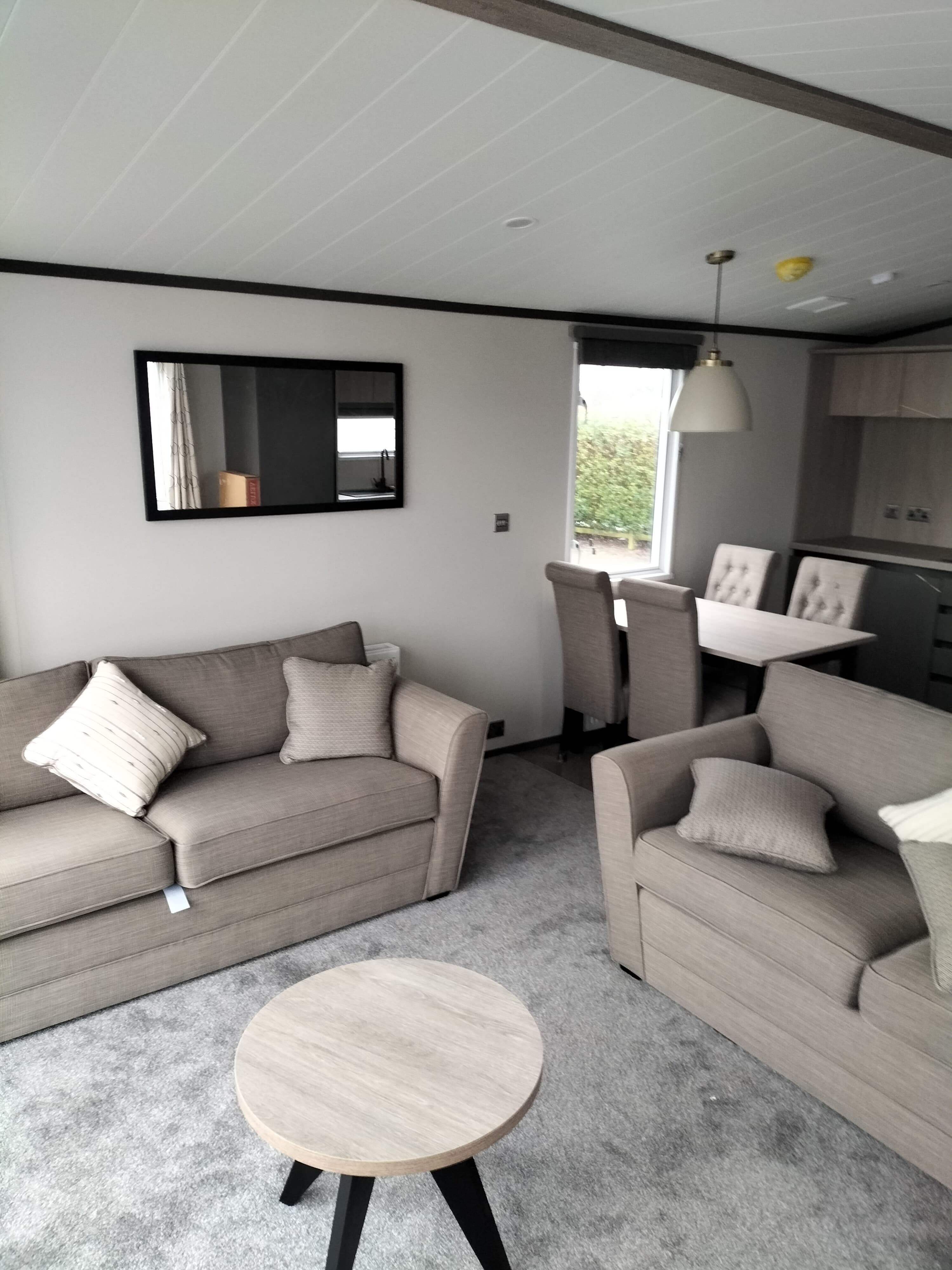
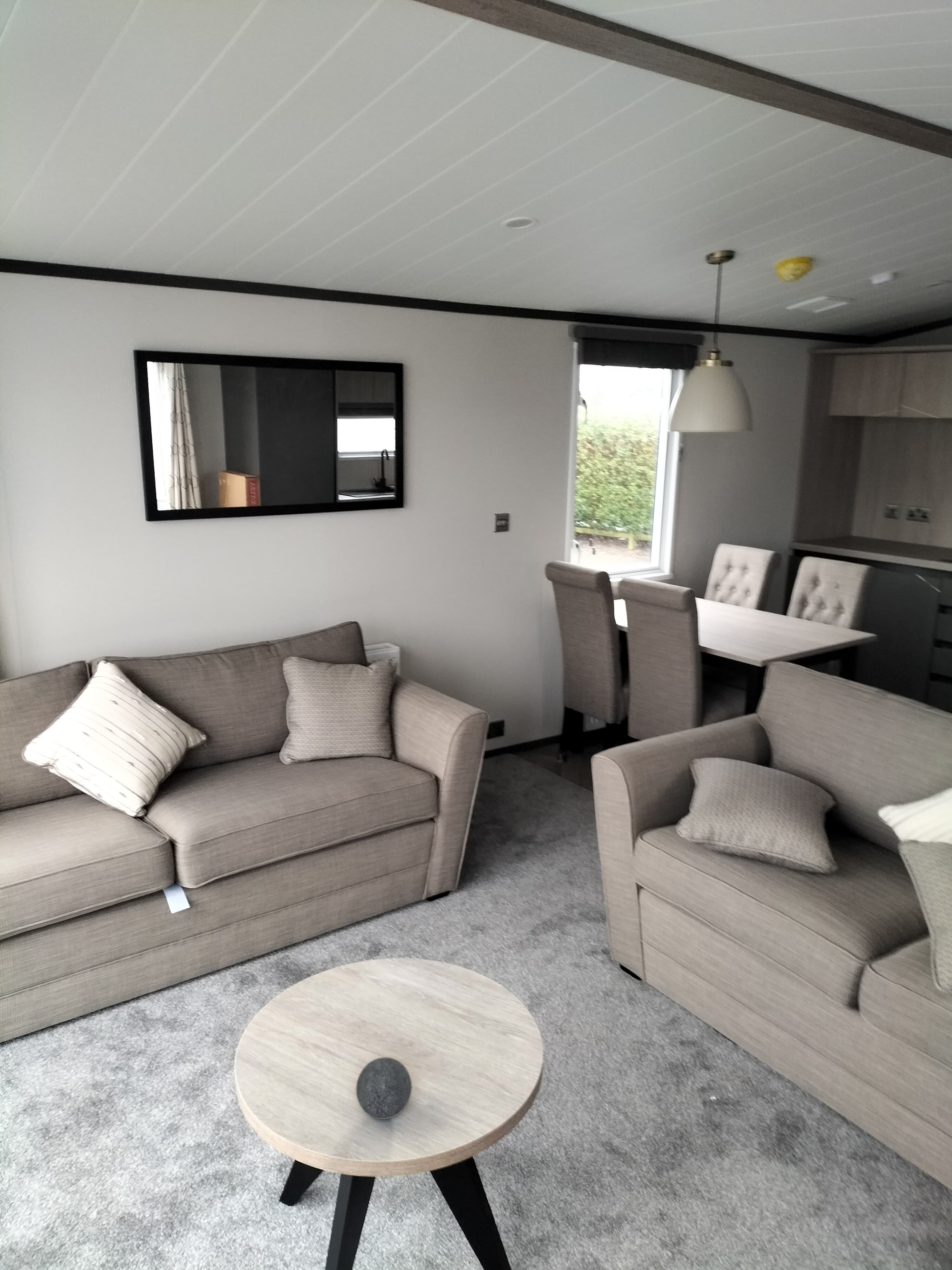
+ decorative ball (384, 1088)
